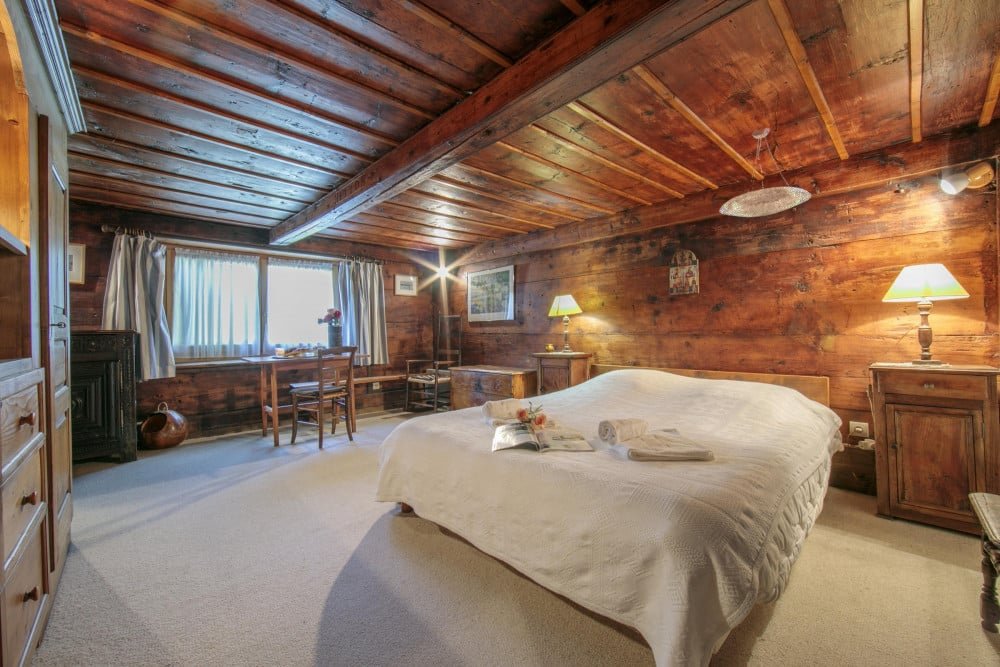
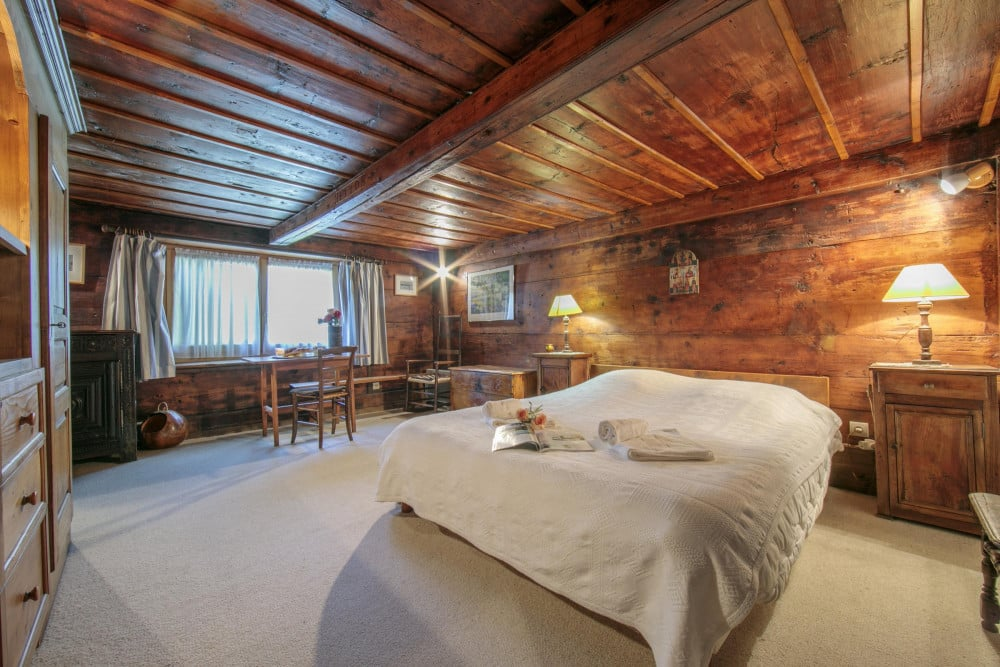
- pendant lamp (761, 170)
